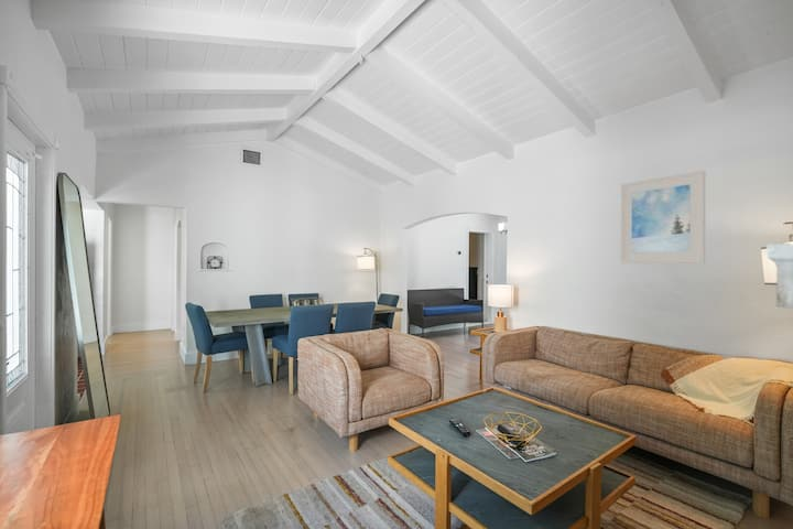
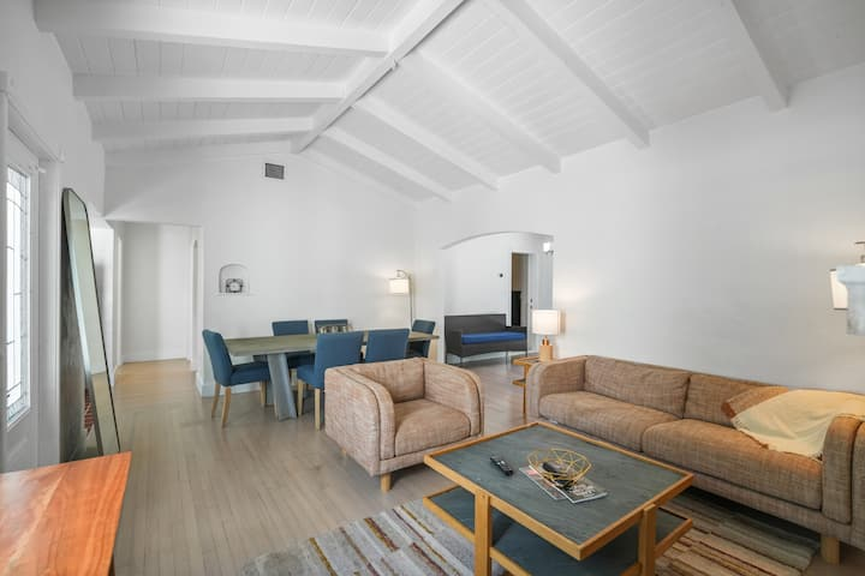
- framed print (659, 220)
